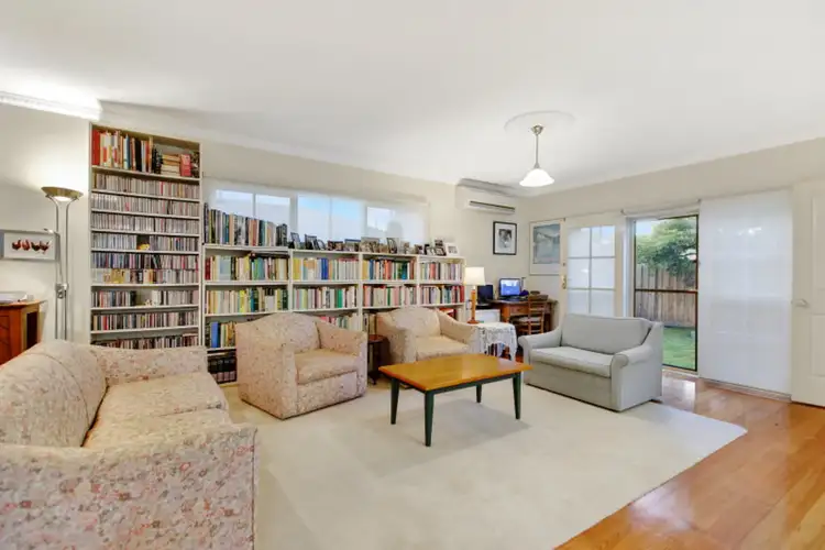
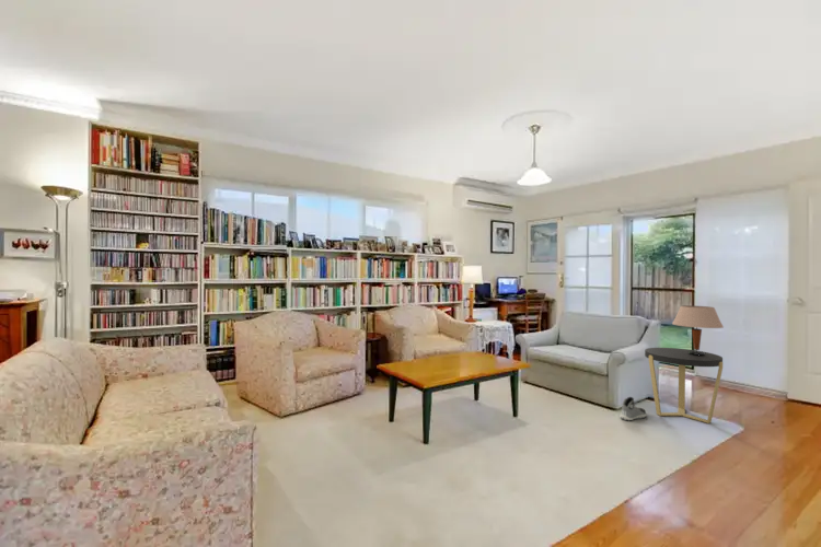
+ side table (682, 384)
+ sneaker (634, 406)
+ table lamp (696, 329)
